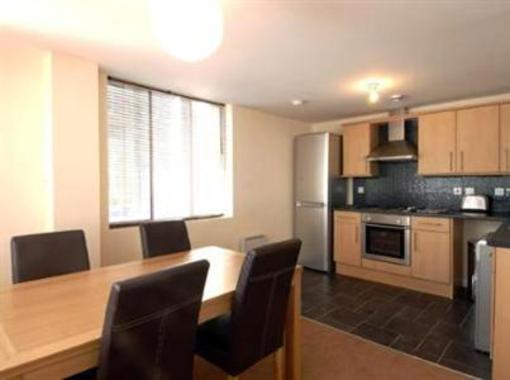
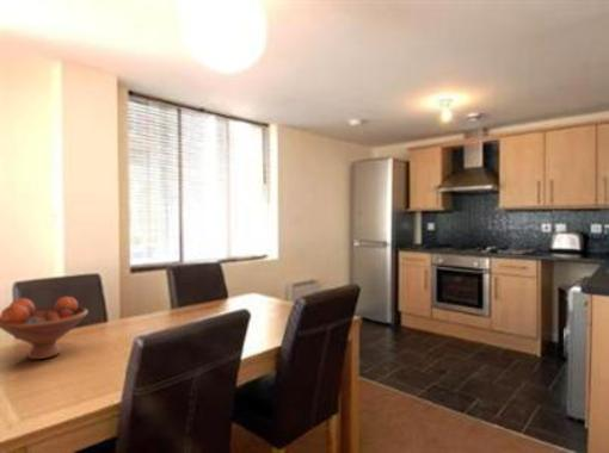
+ fruit bowl (44, 327)
